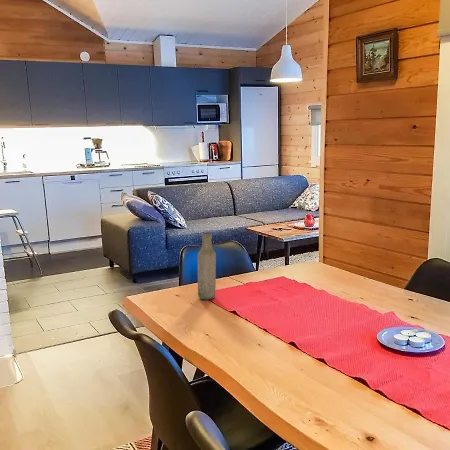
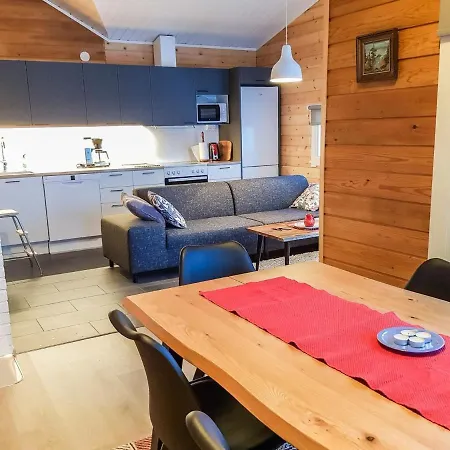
- bottle (206, 265)
